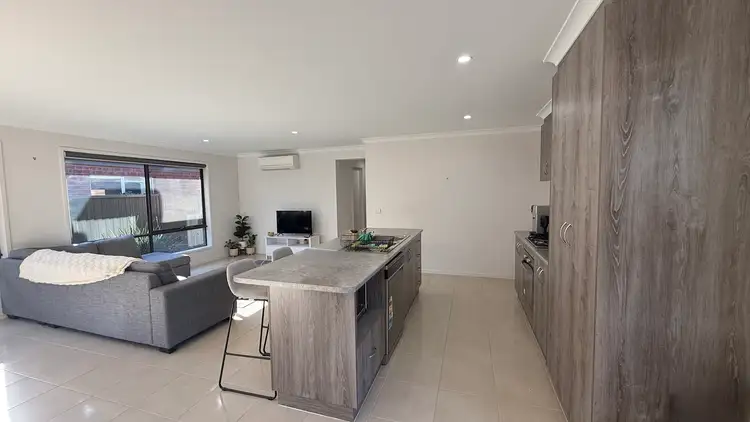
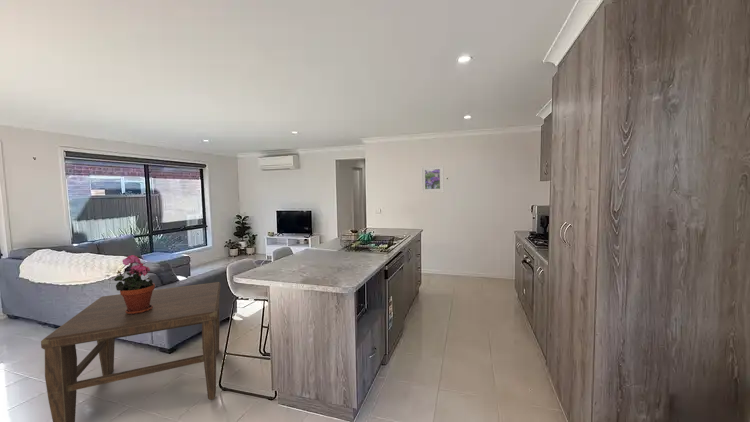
+ potted plant (136, 283)
+ coffee table (155, 331)
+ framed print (432, 179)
